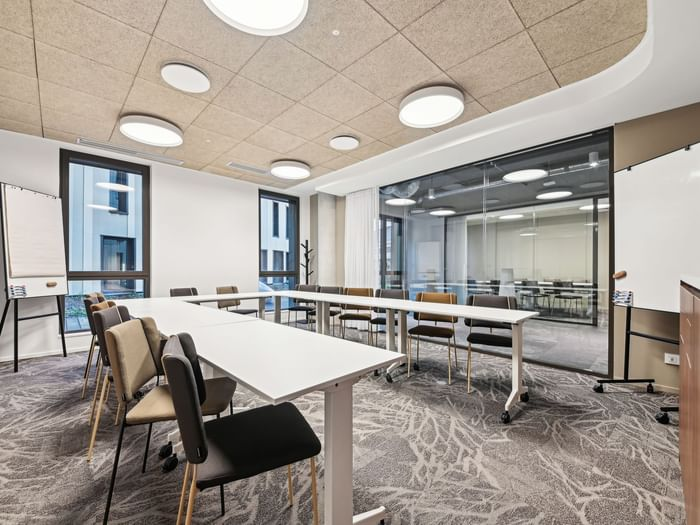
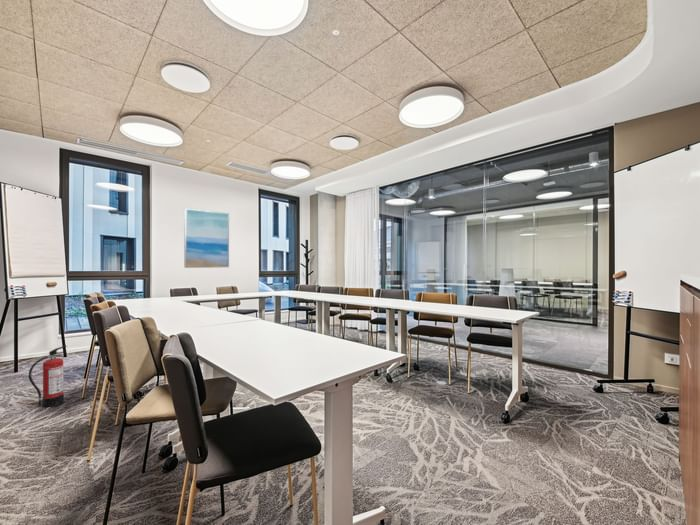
+ wall art (207, 239)
+ fire extinguisher (48, 377)
